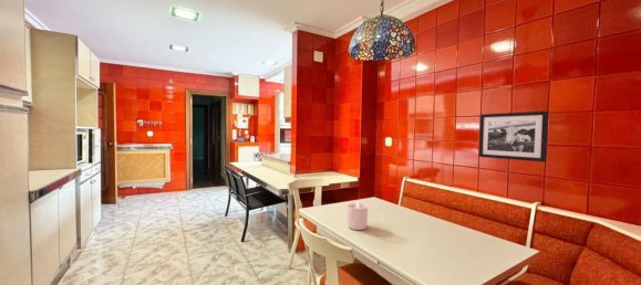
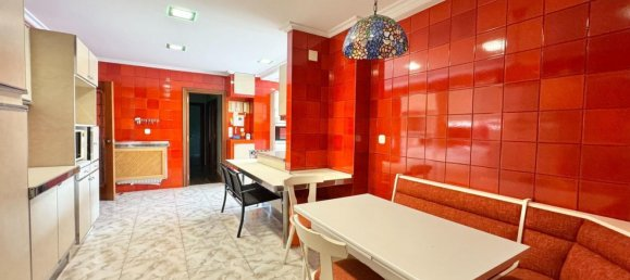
- picture frame (510, 136)
- candle (356, 213)
